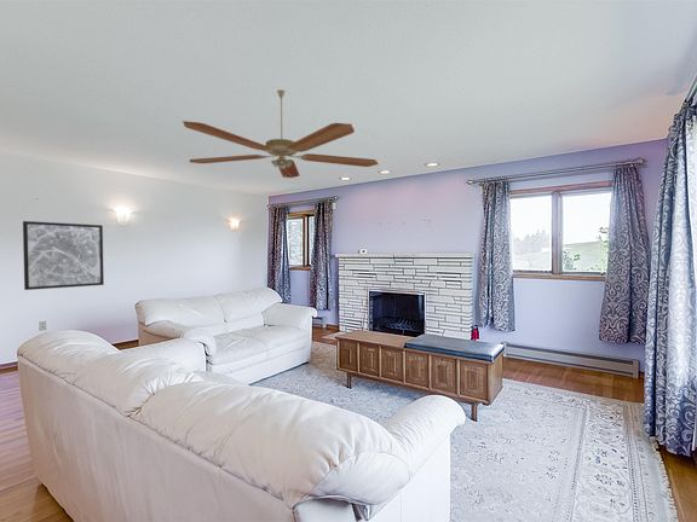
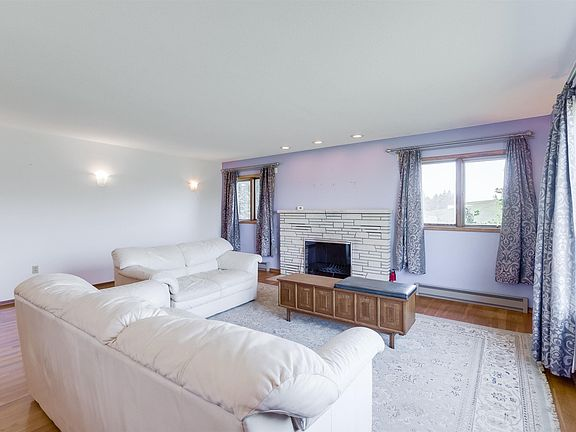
- ceiling fan (281, 132)
- wall art (65, 255)
